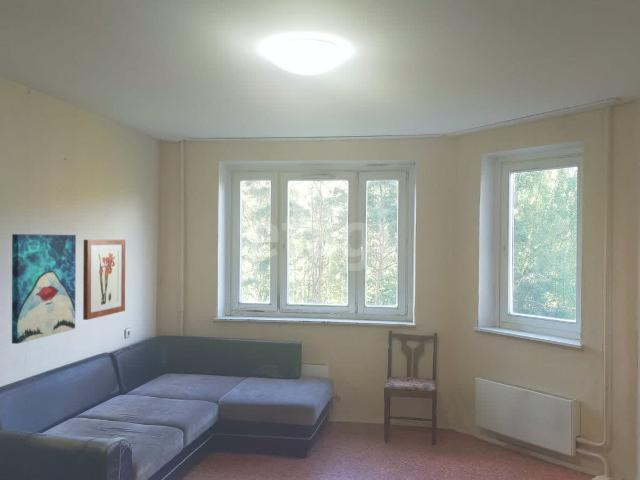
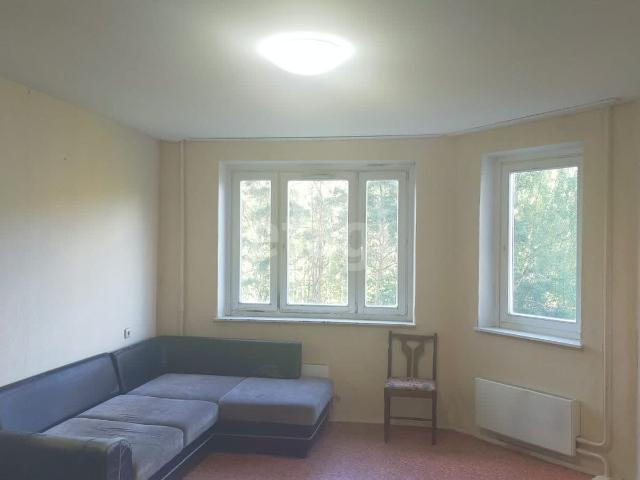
- wall art (46, 285)
- wall art (105, 277)
